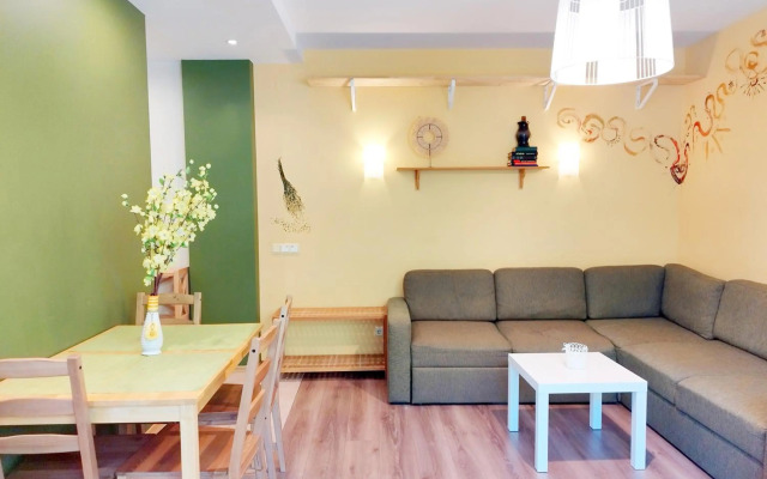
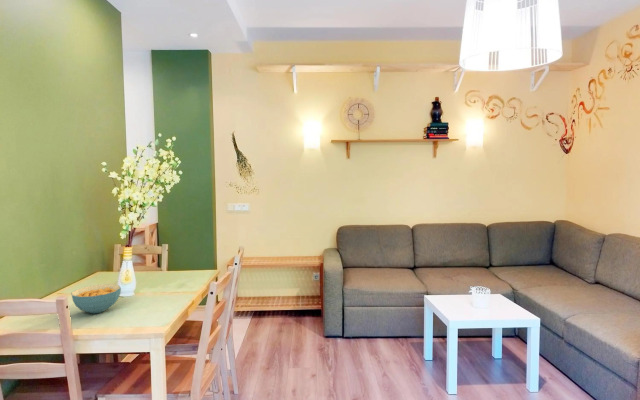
+ cereal bowl (96, 300)
